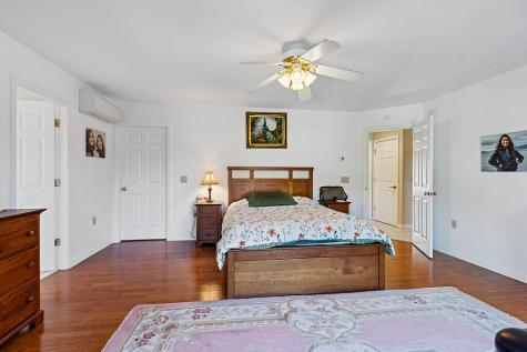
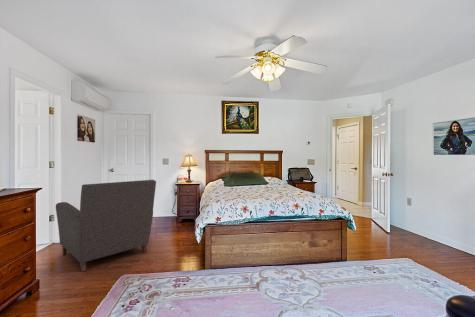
+ chair (107, 217)
